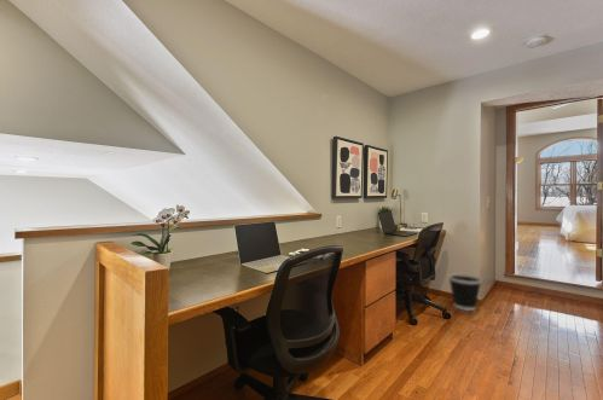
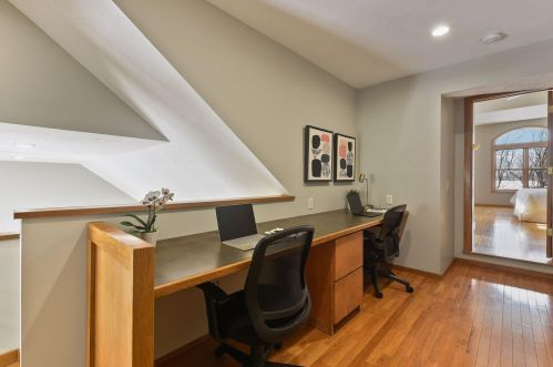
- wastebasket (464, 291)
